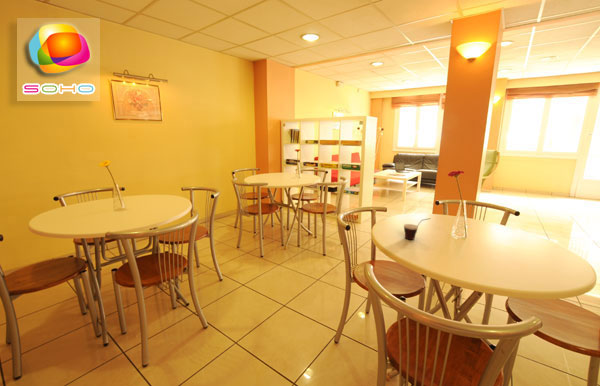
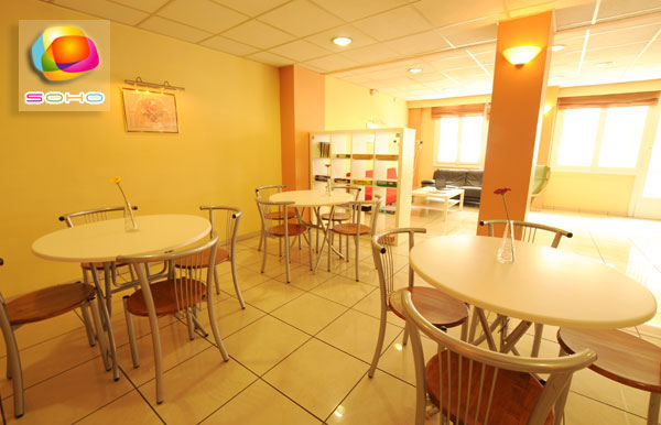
- cup (416, 228)
